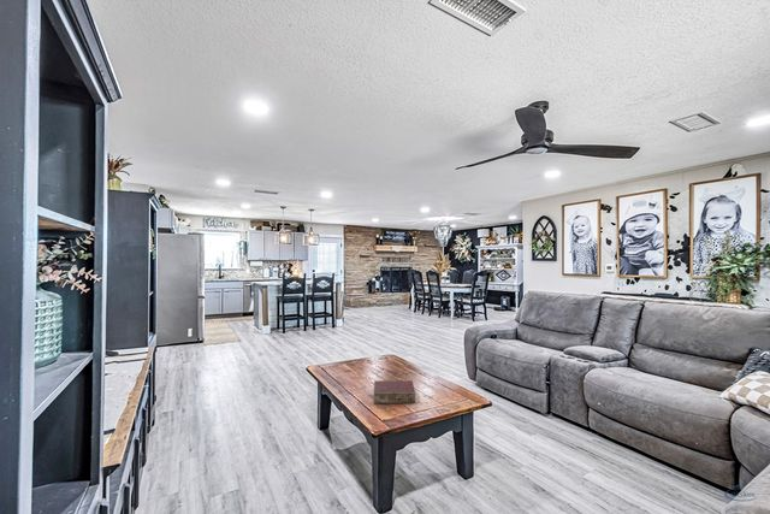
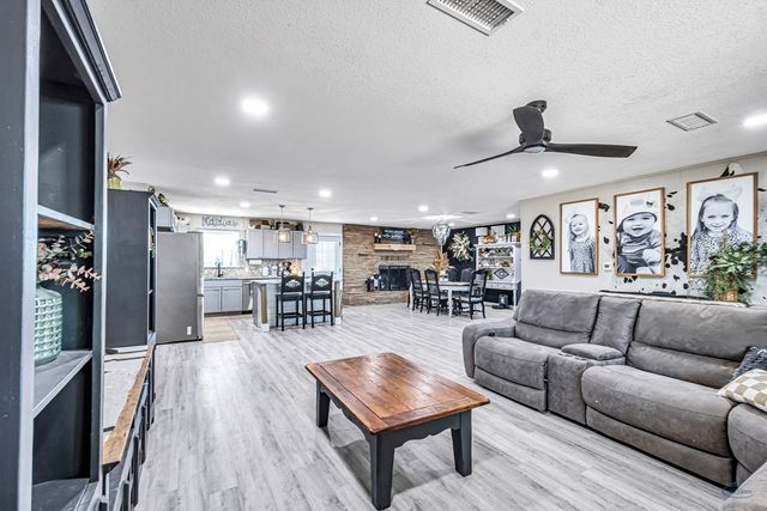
- book (393, 391)
